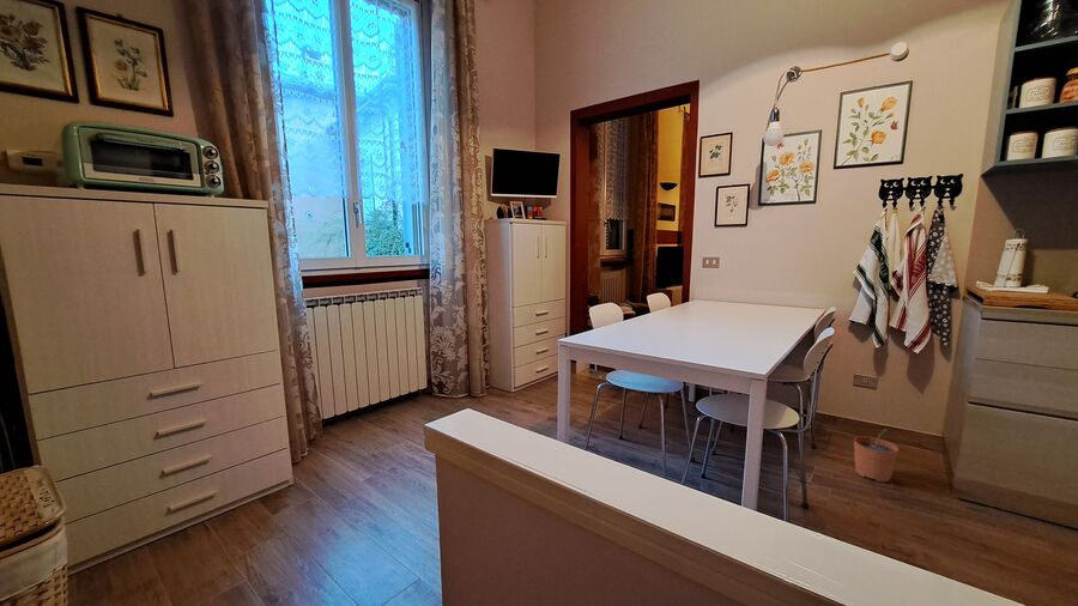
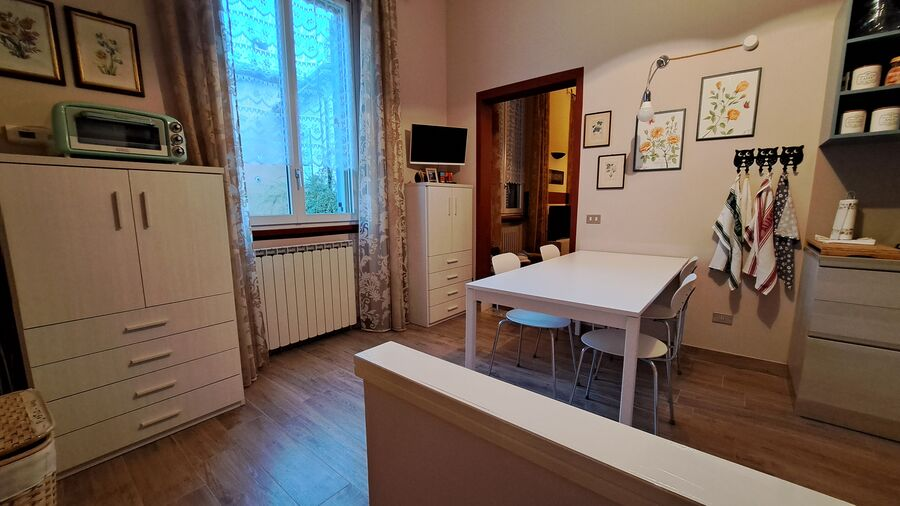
- plant pot (874, 452)
